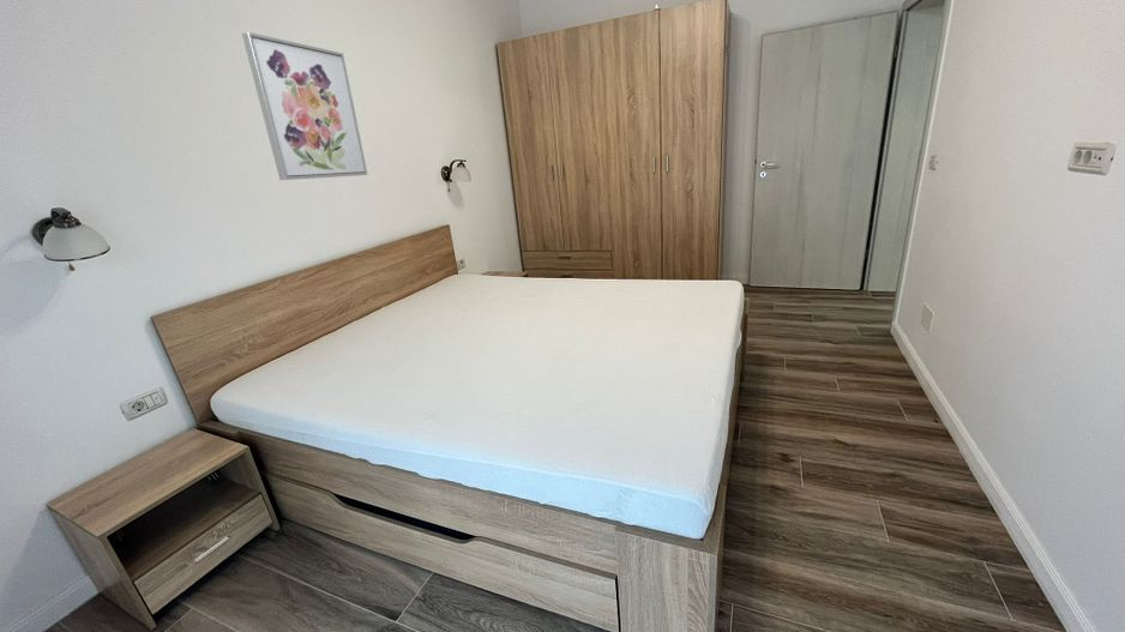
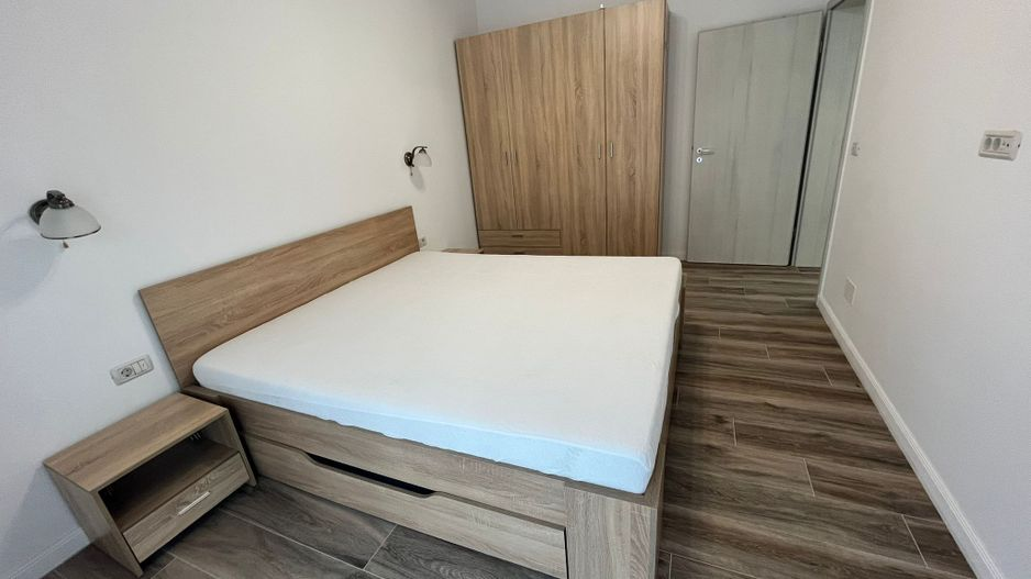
- wall art (313, 113)
